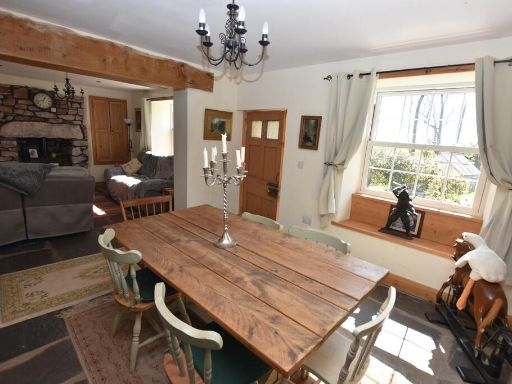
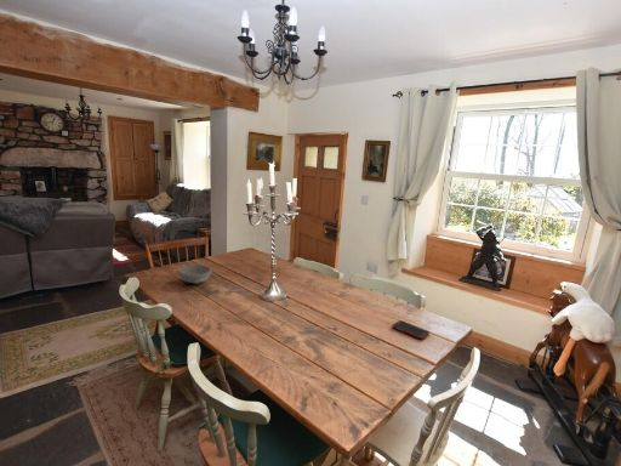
+ bowl (195, 274)
+ cell phone (410, 329)
